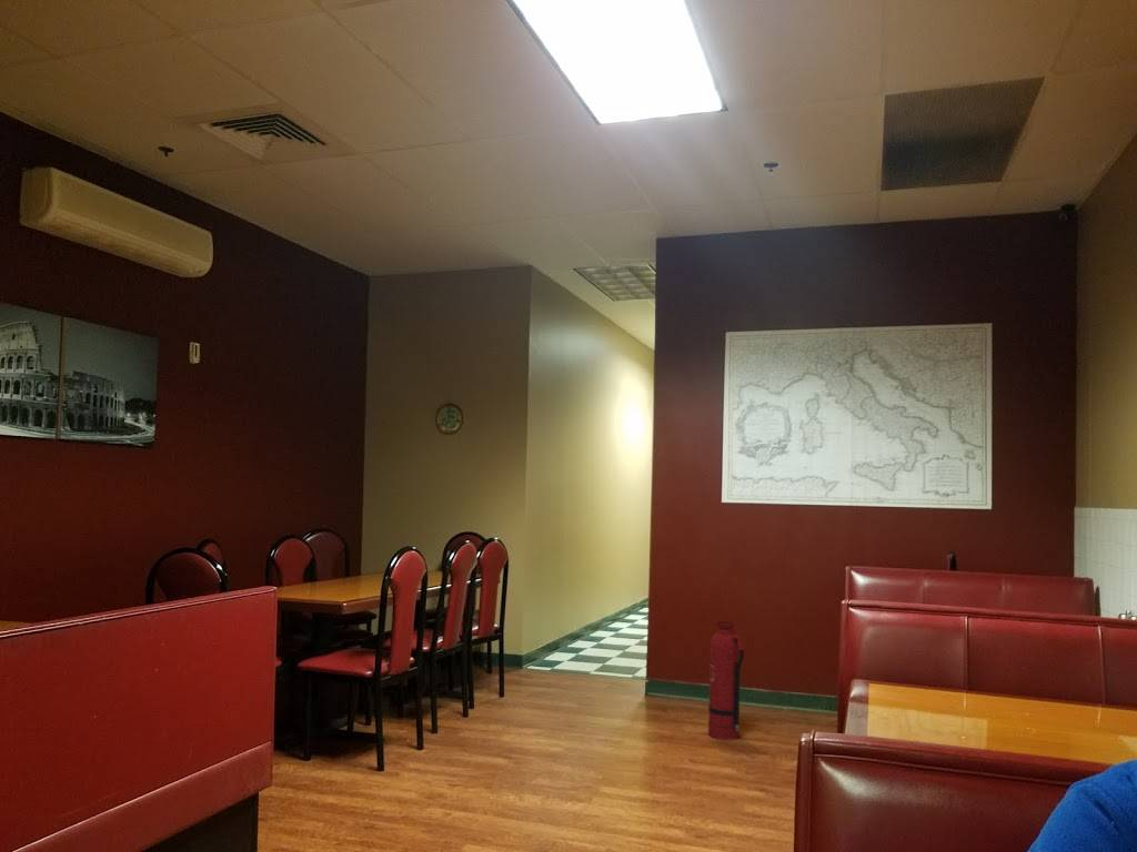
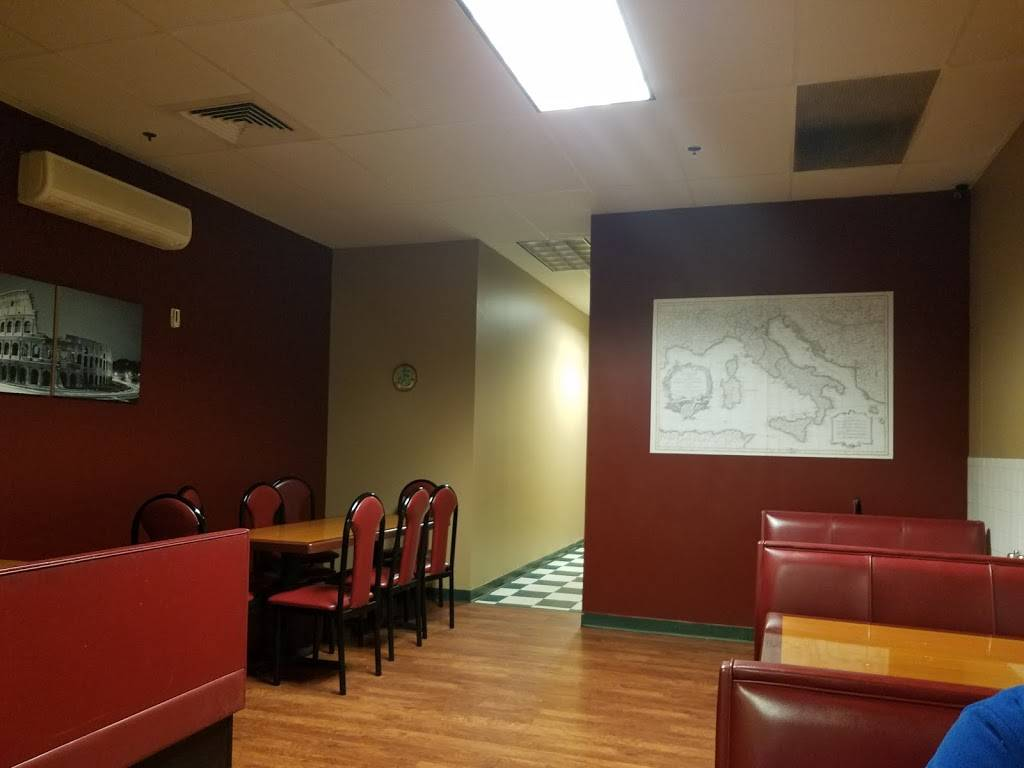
- fire extinguisher (727, 679)
